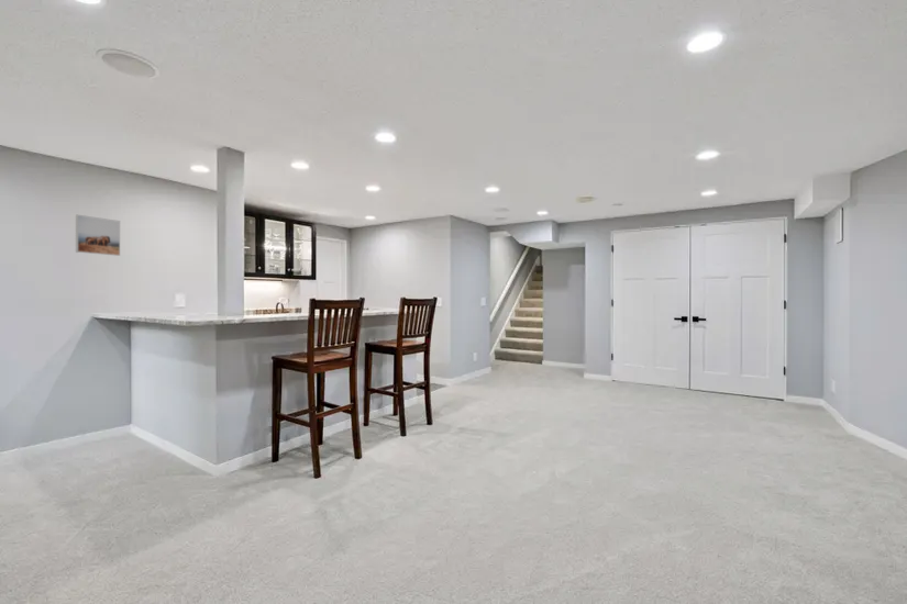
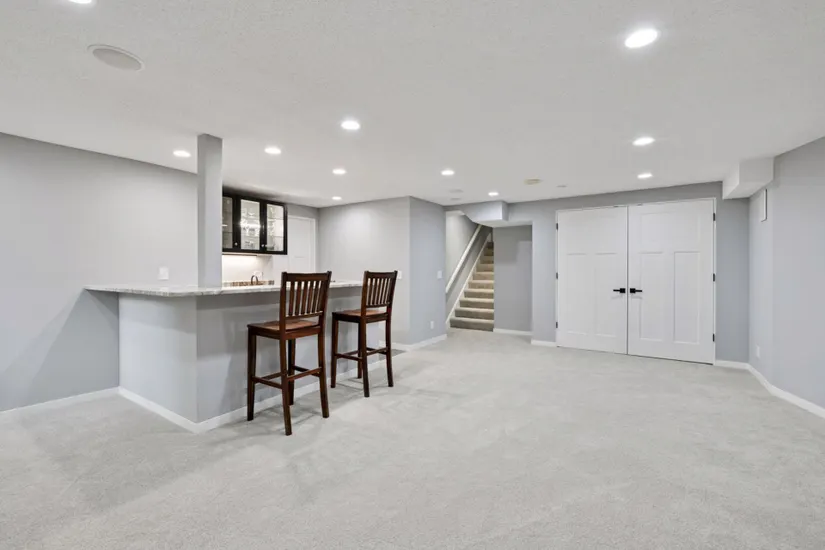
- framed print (98, 235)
